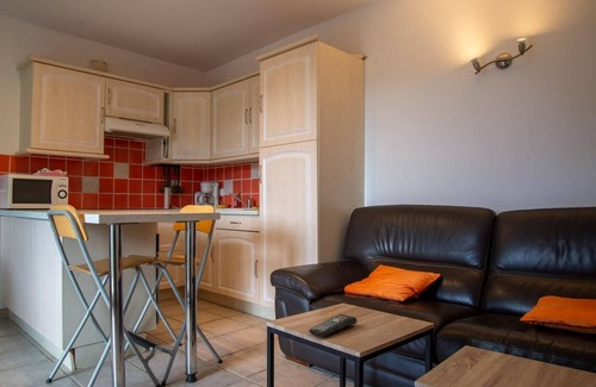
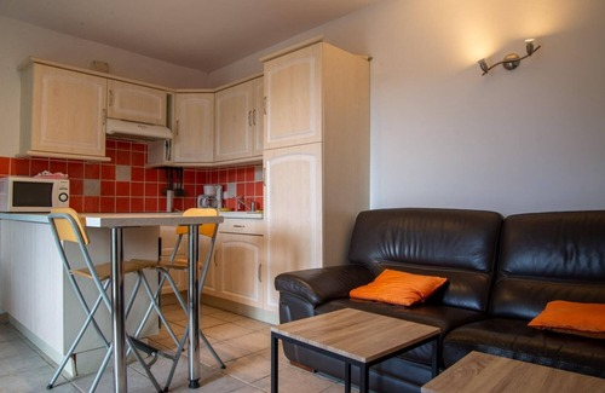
- remote control (334, 324)
